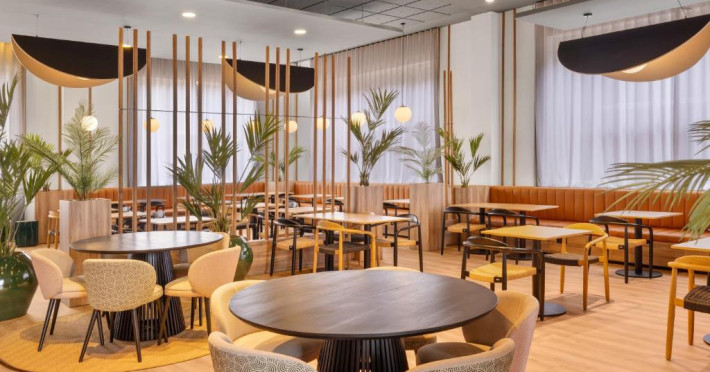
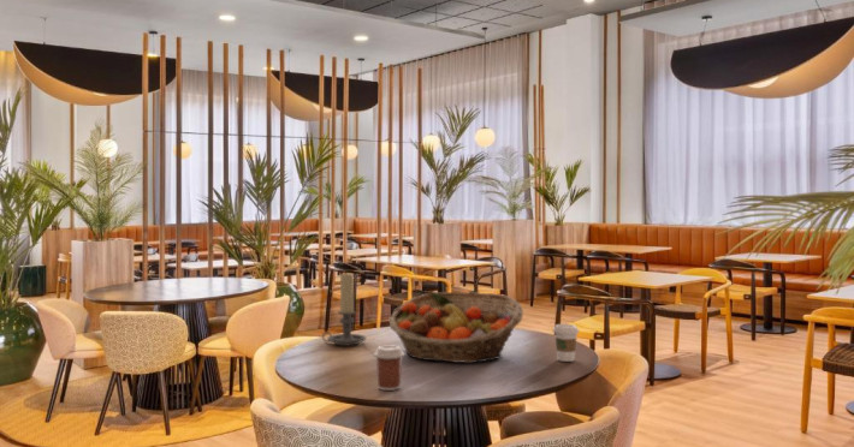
+ coffee cup (389, 366)
+ candle holder (343, 308)
+ coffee cup (565, 342)
+ fruit basket (455, 324)
